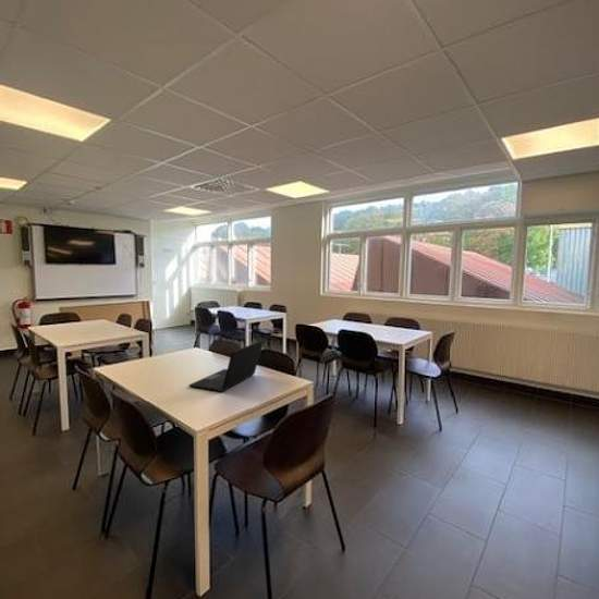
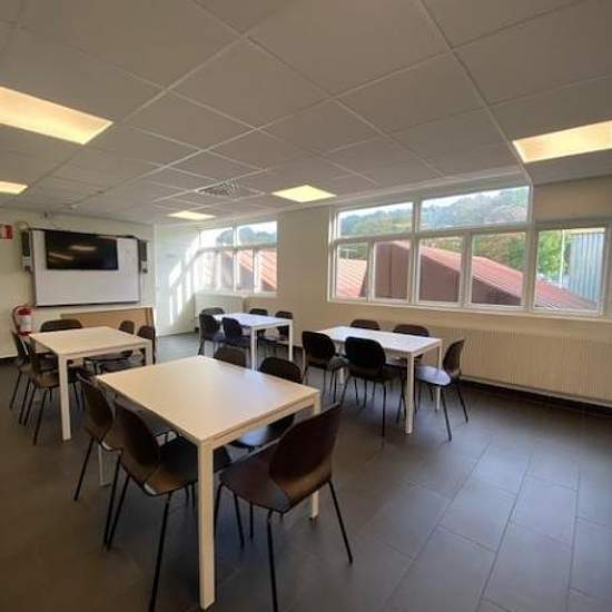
- laptop (229, 362)
